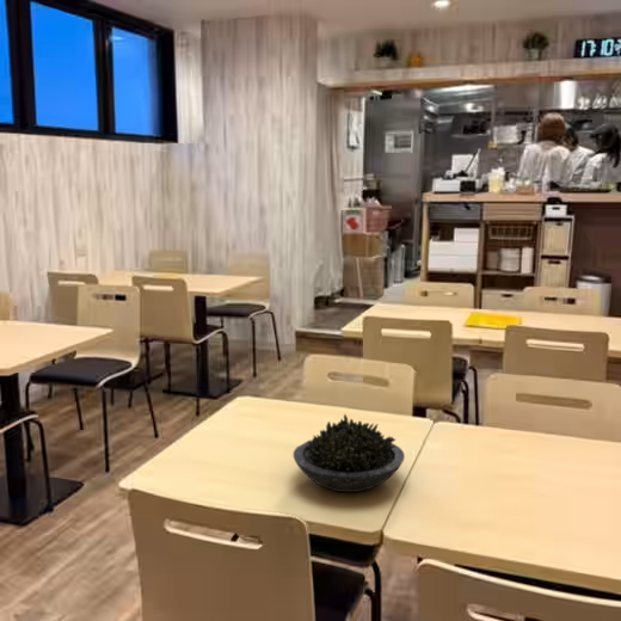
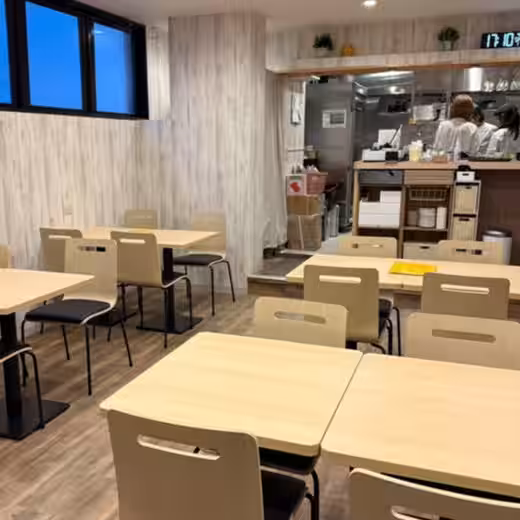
- succulent plant (348, 451)
